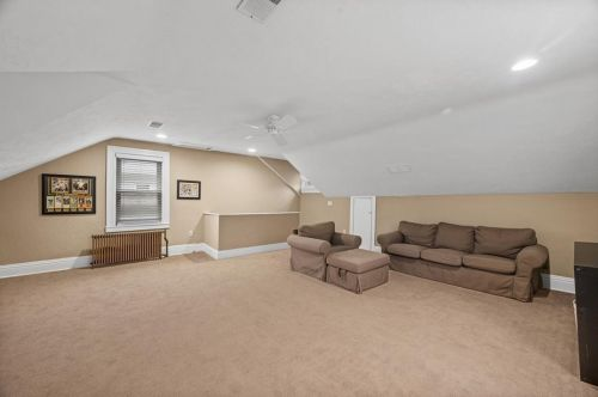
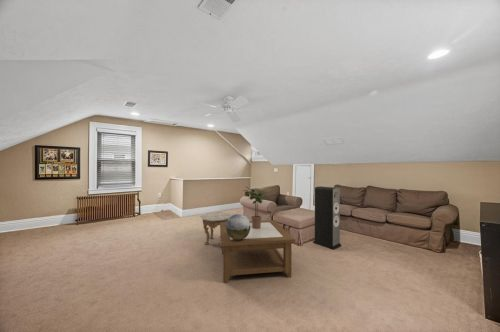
+ side table (216, 226)
+ potted plant (255, 207)
+ speaker (326, 215)
+ coffee table (252, 246)
+ decorative sphere (238, 226)
